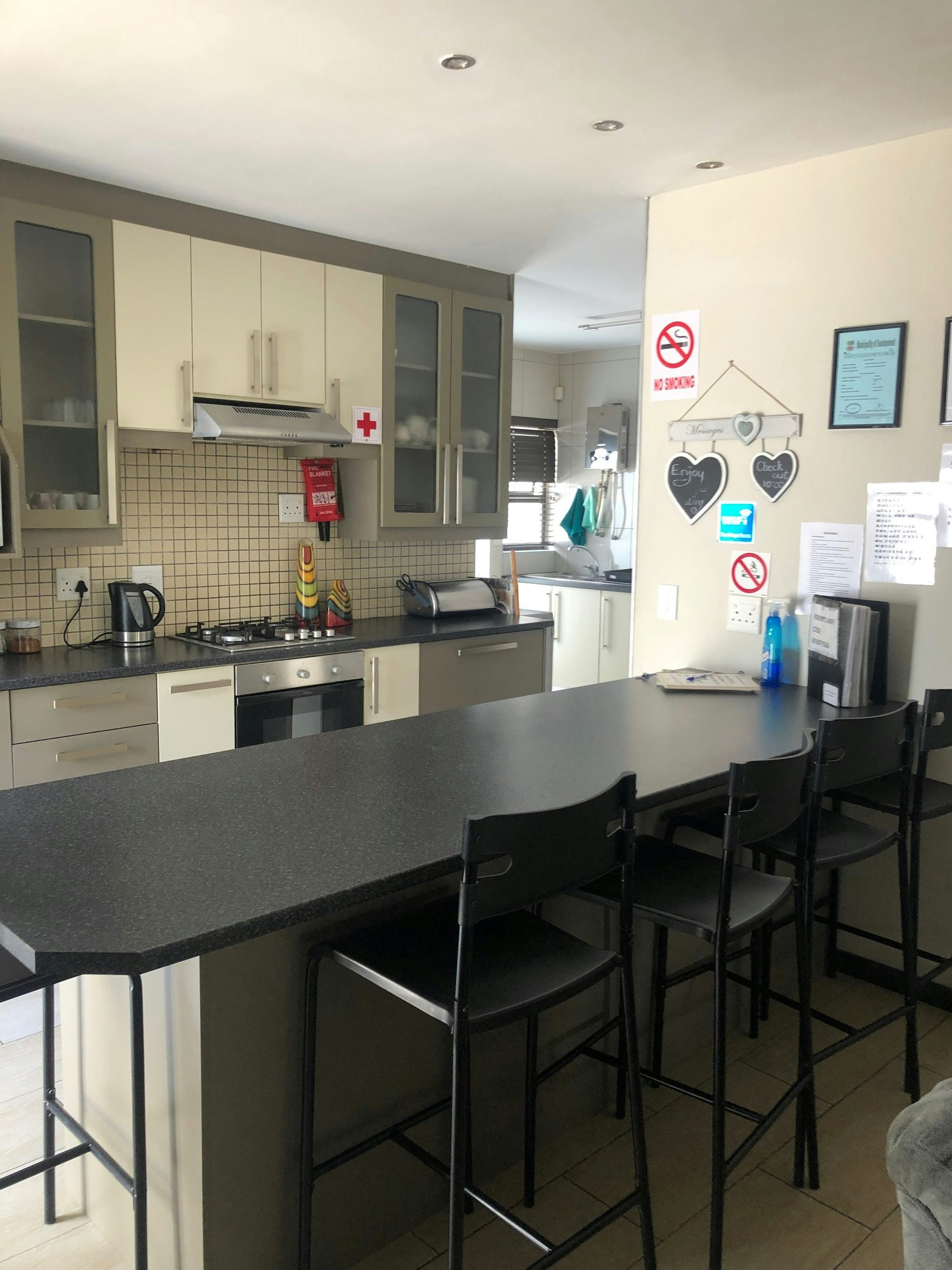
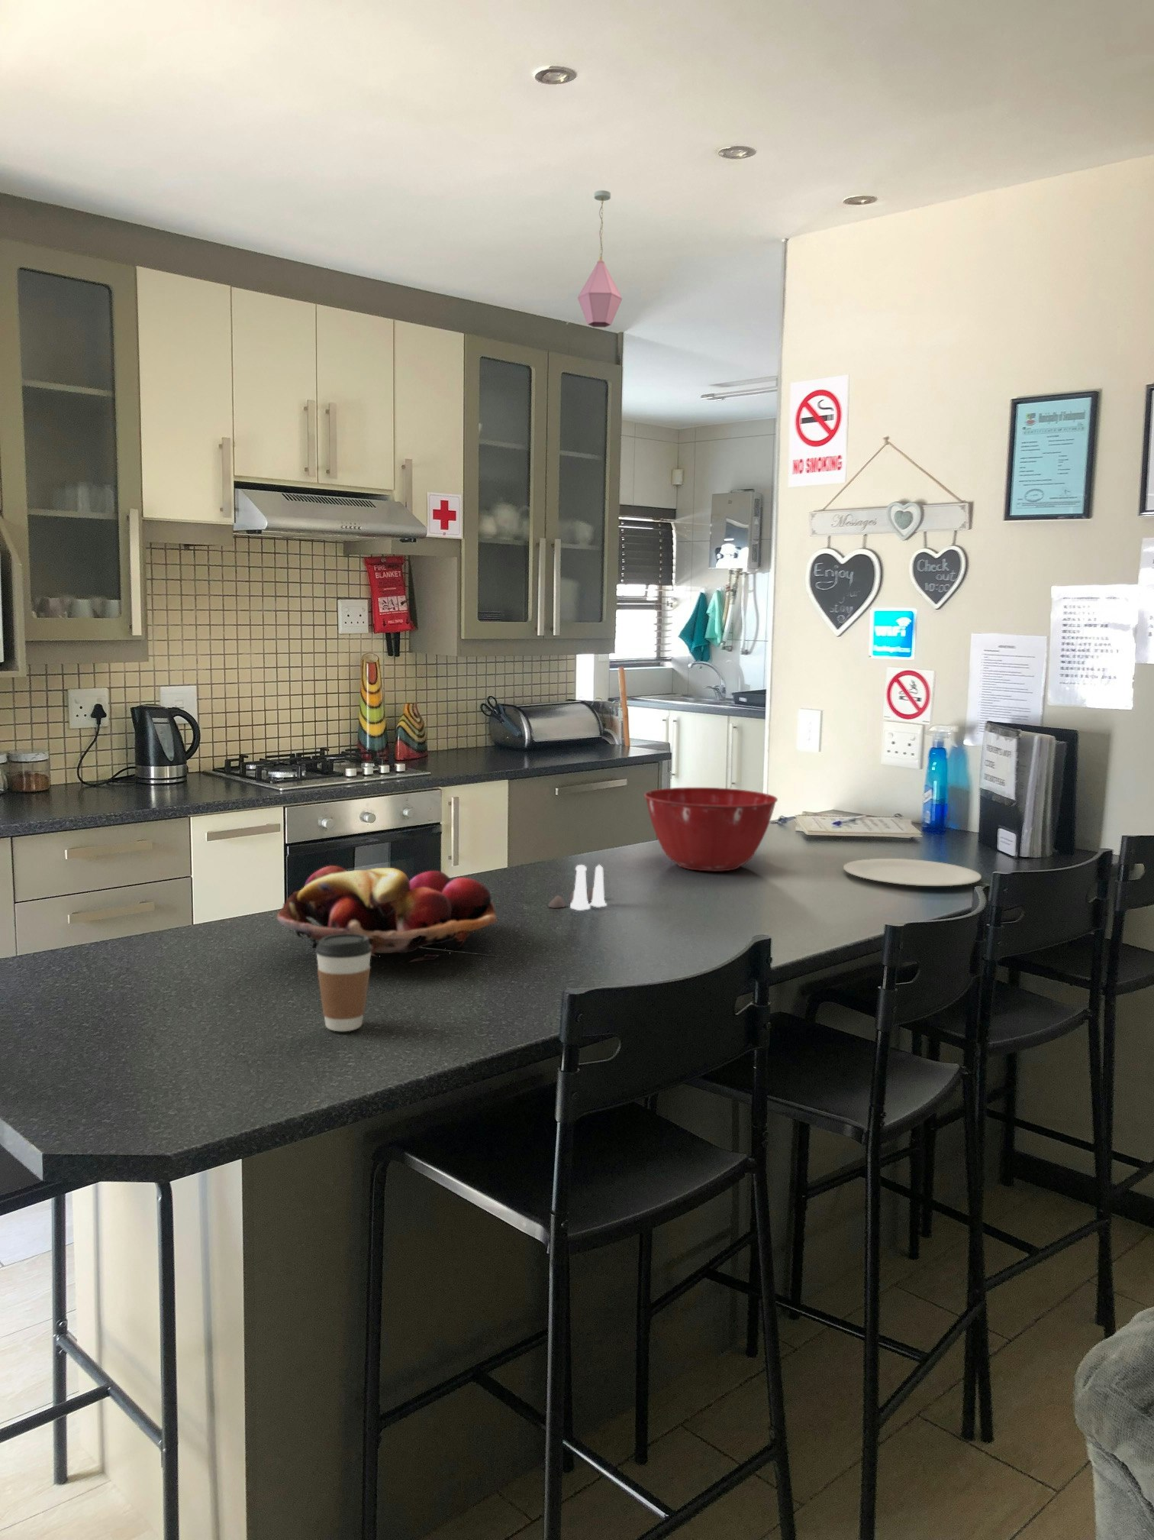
+ coffee cup (343, 981)
+ salt and pepper shaker set (581, 884)
+ mixing bowl (709, 831)
+ plate (910, 872)
+ pendant light (601, 259)
+ fruit basket (388, 907)
